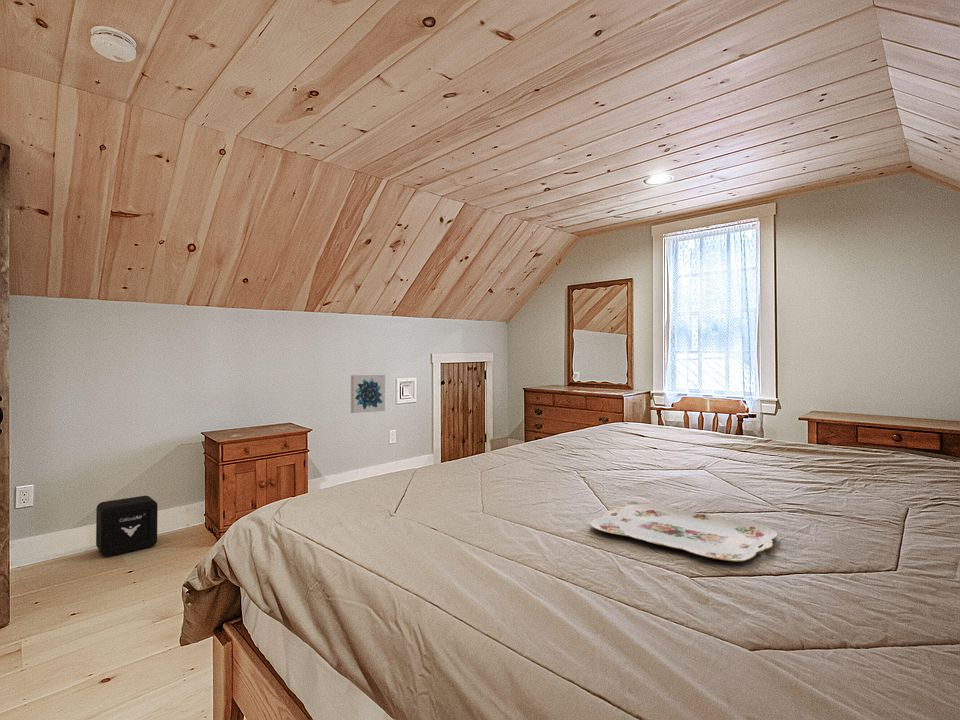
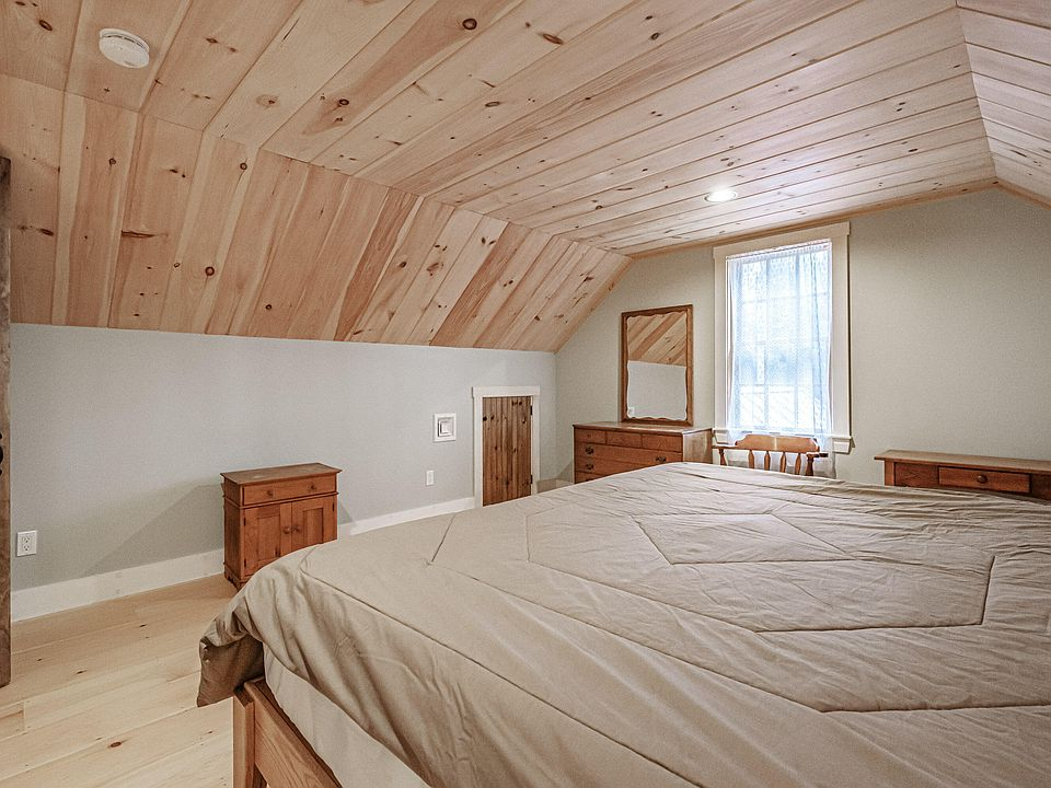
- serving tray (680, 529)
- air purifier (127, 524)
- wall art (368, 393)
